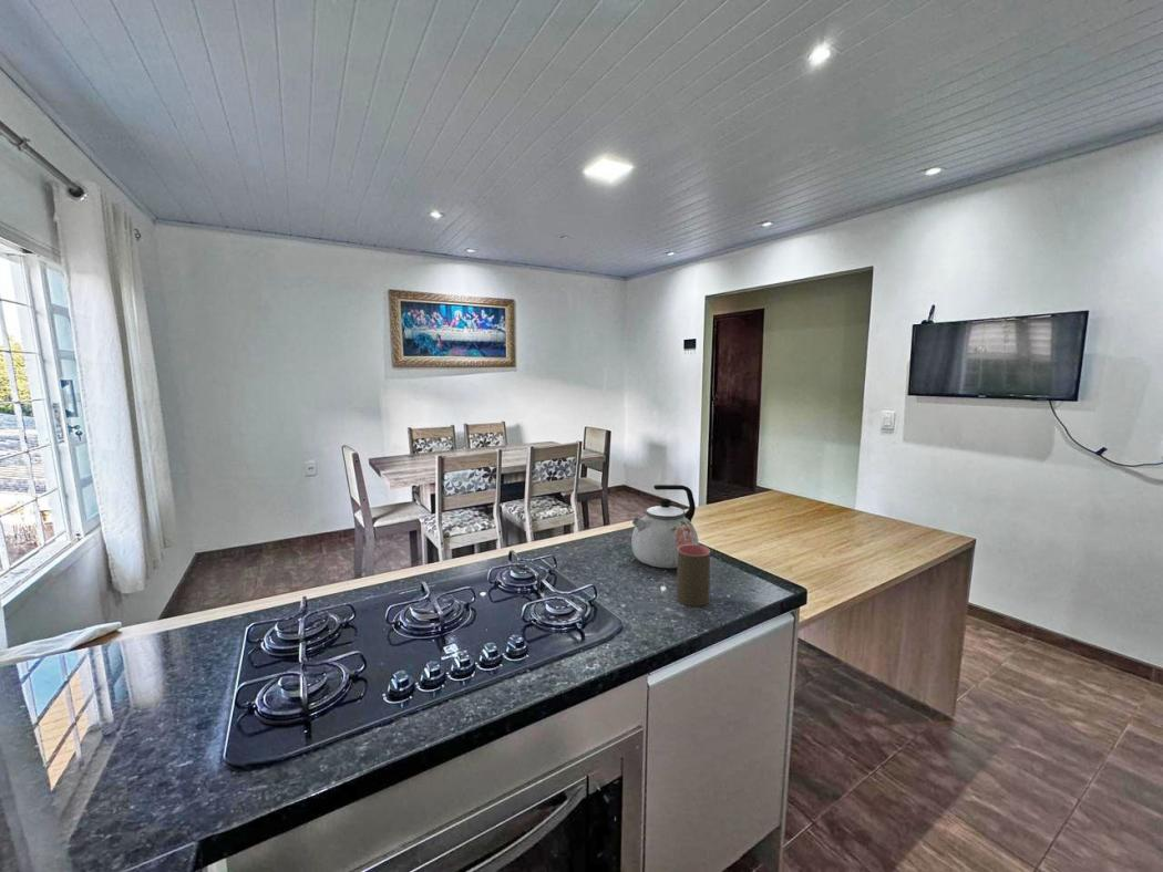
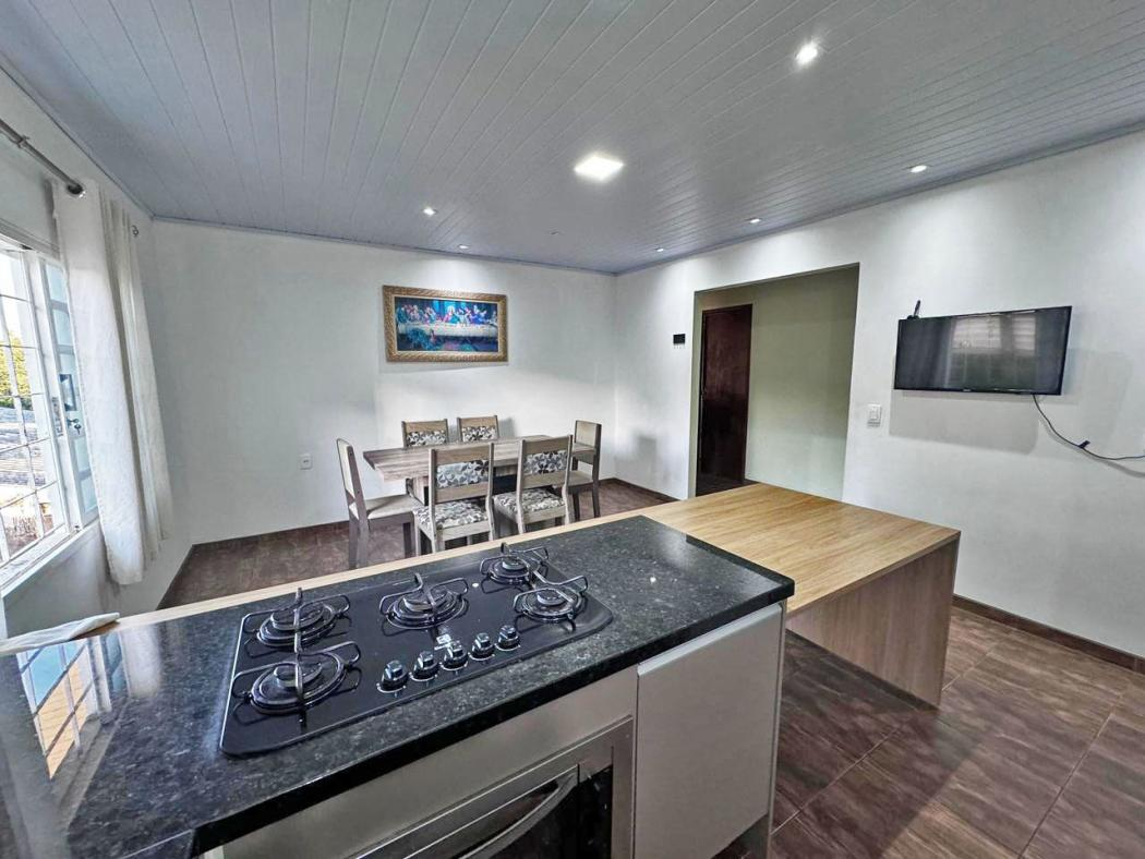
- kettle (663, 522)
- cup (692, 574)
